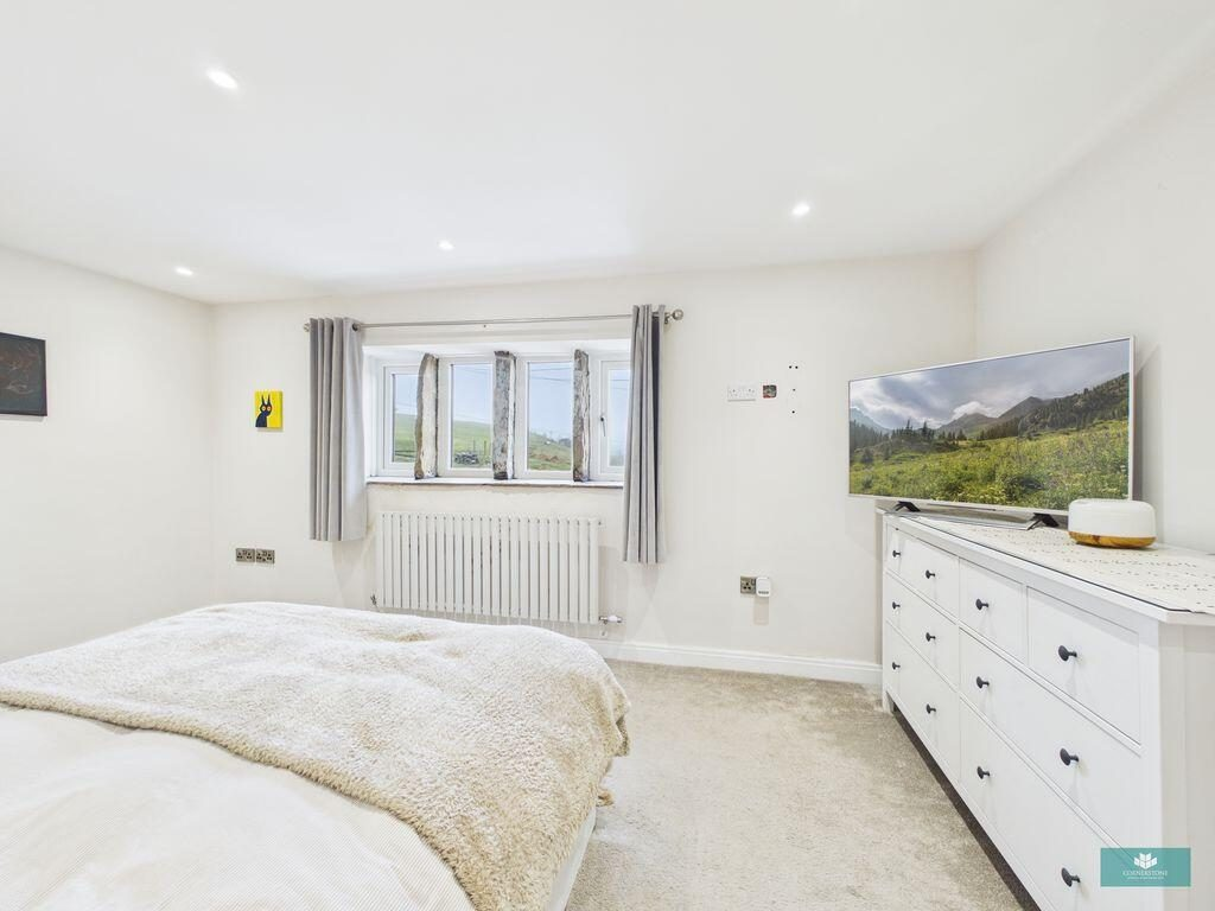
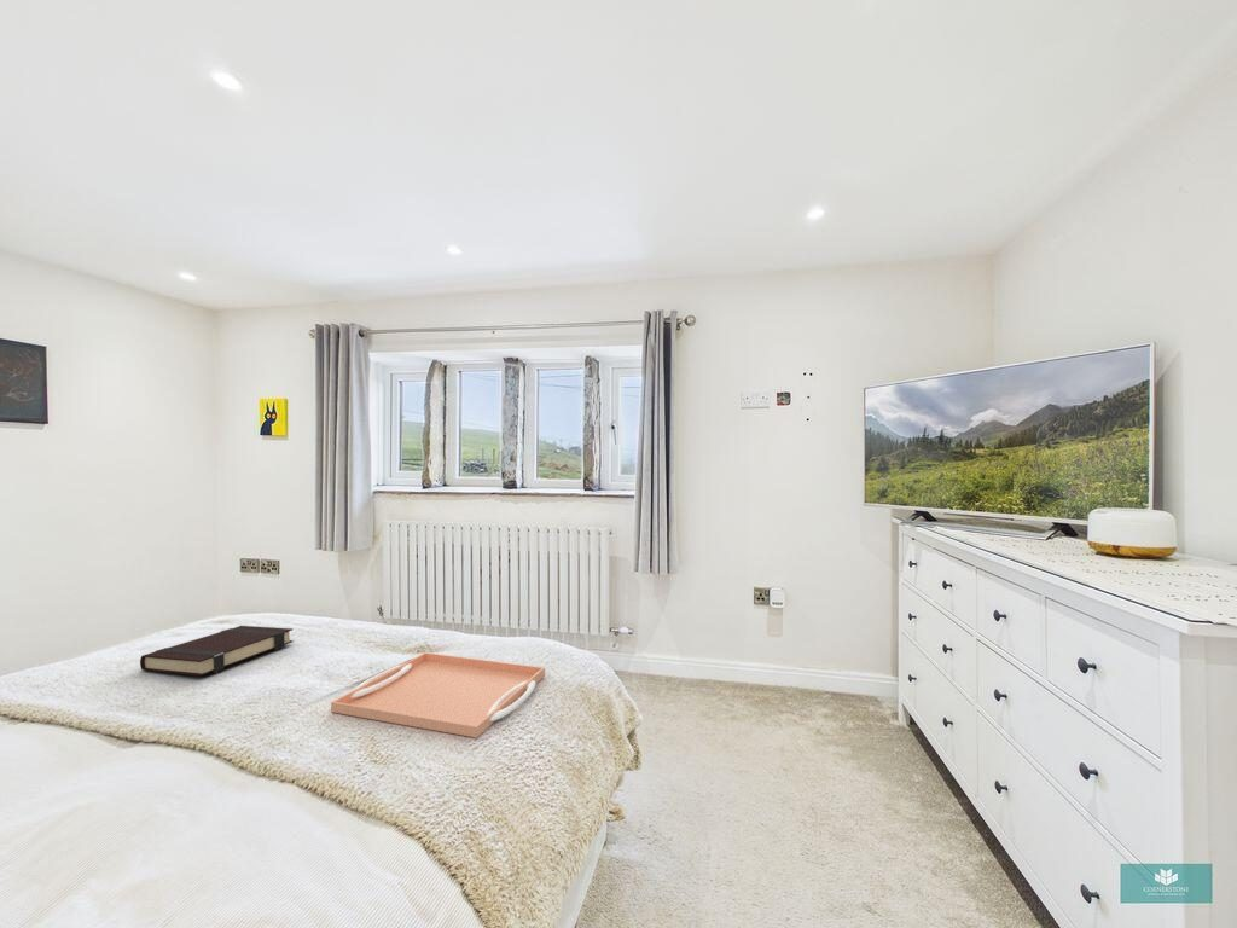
+ serving tray (446, 688)
+ book (221, 648)
